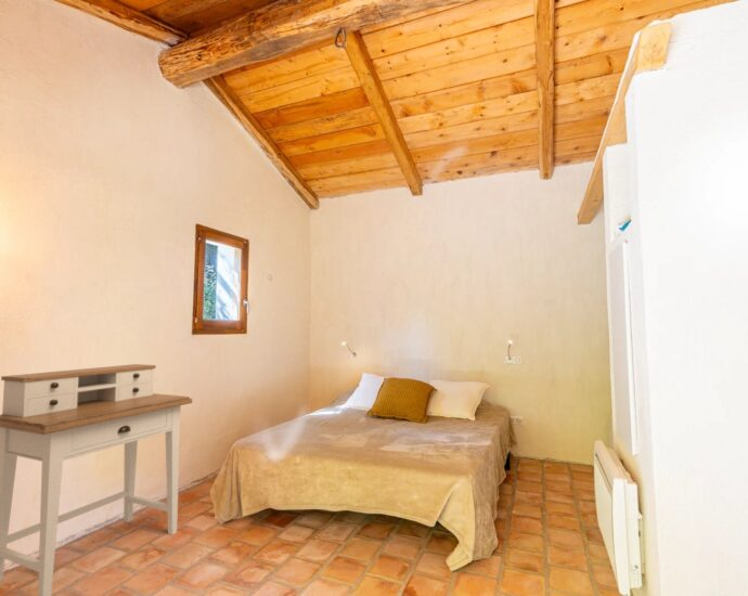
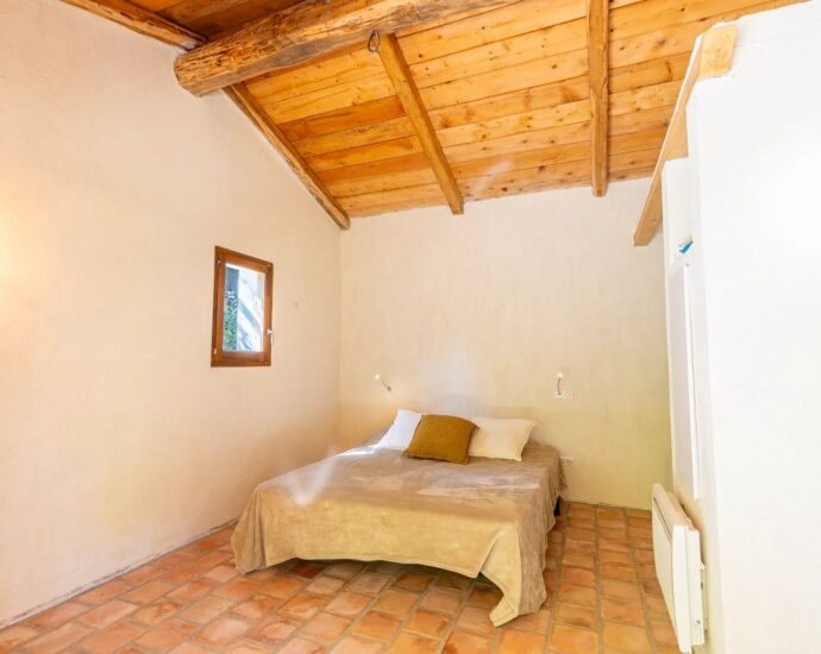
- desk (95, 451)
